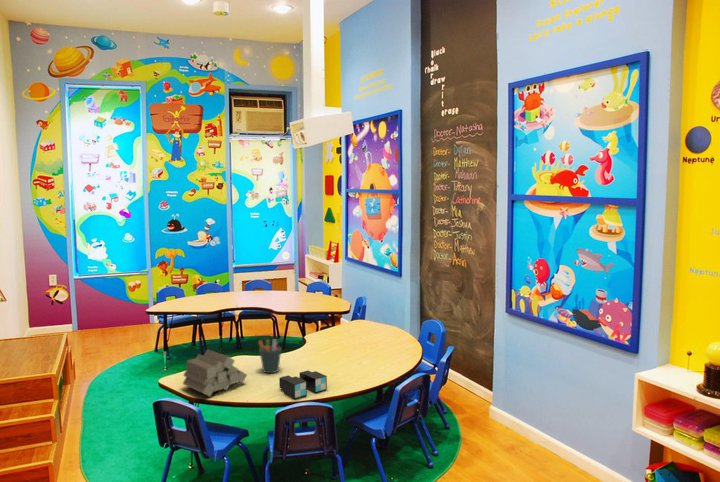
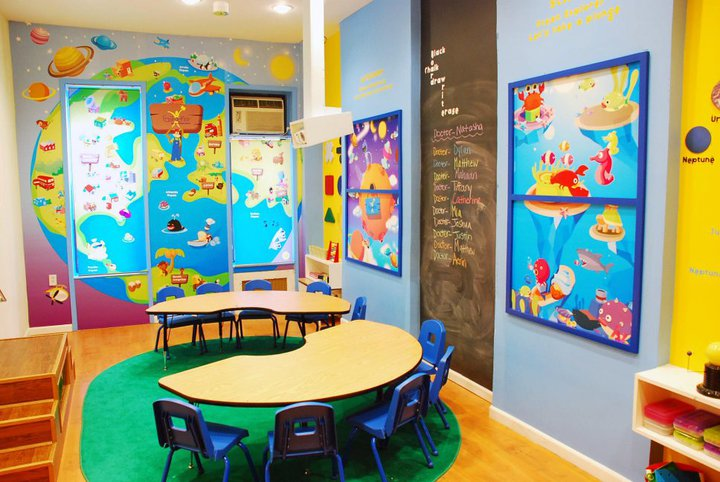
- toy blocks (302, 382)
- log pile (214, 369)
- pen holder (270, 353)
